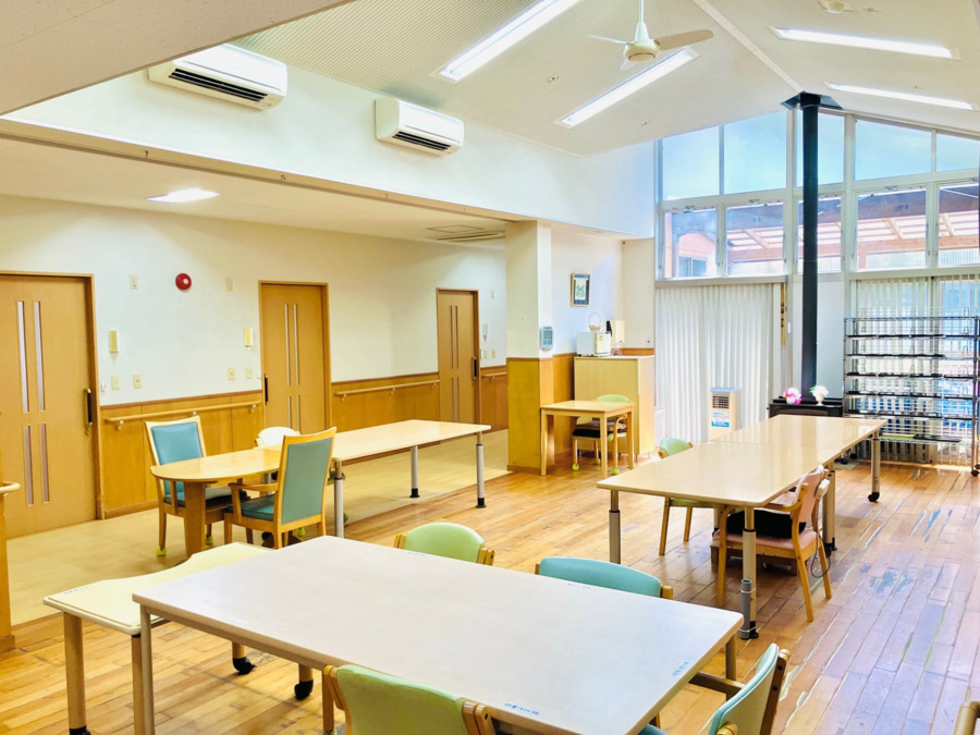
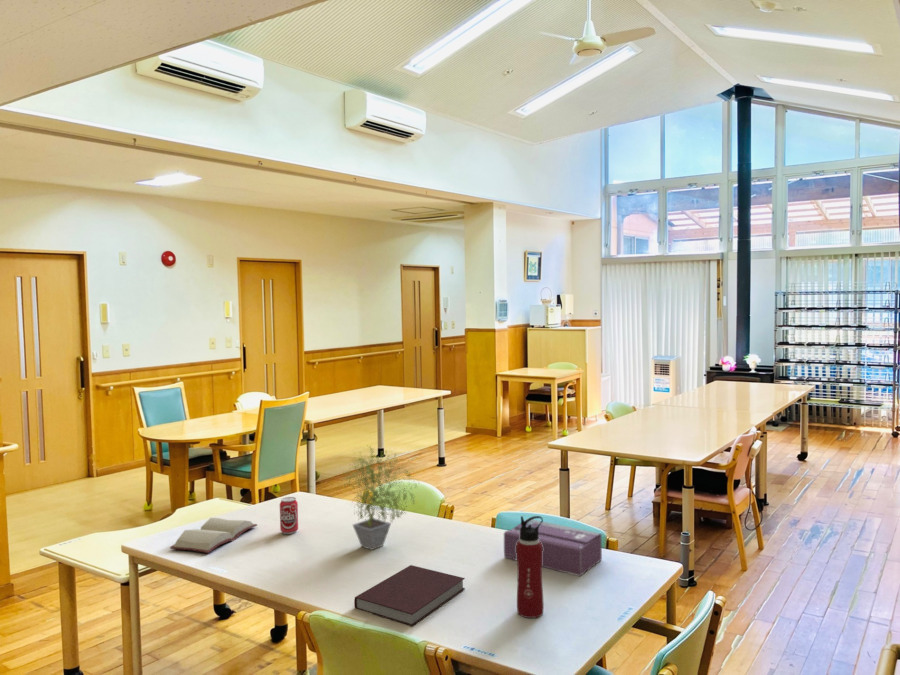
+ beverage can (288, 515)
+ water bottle (529, 564)
+ potted plant (379, 494)
+ hardback book (215, 531)
+ notebook (411, 592)
+ tissue box (552, 545)
